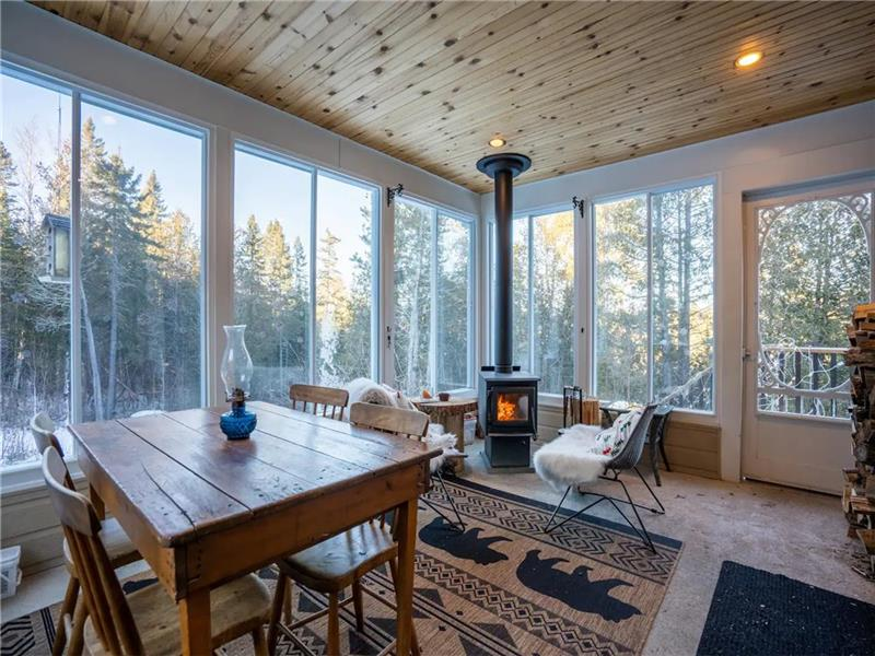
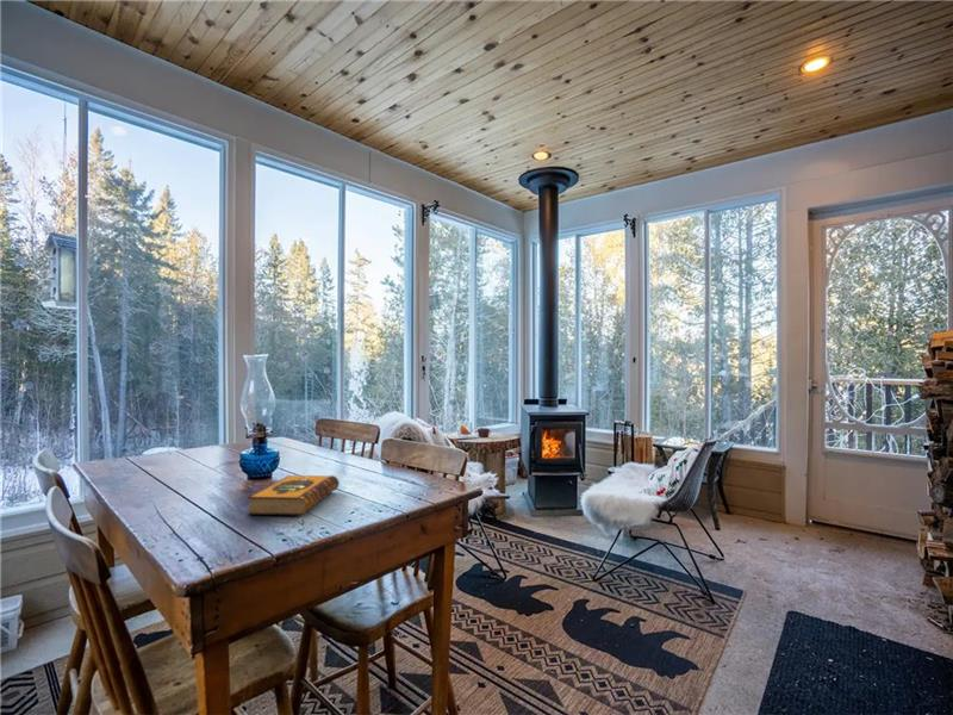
+ hardback book (297, 493)
